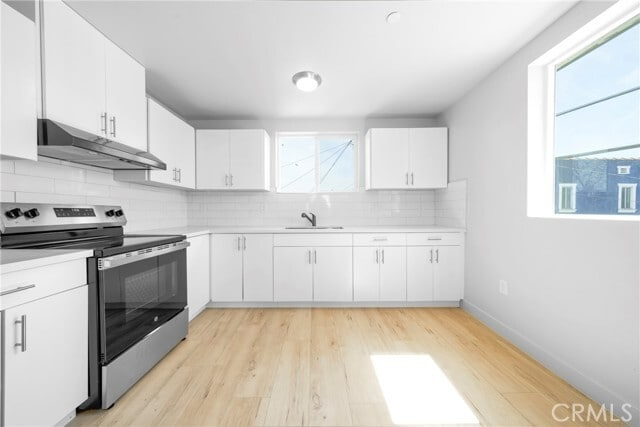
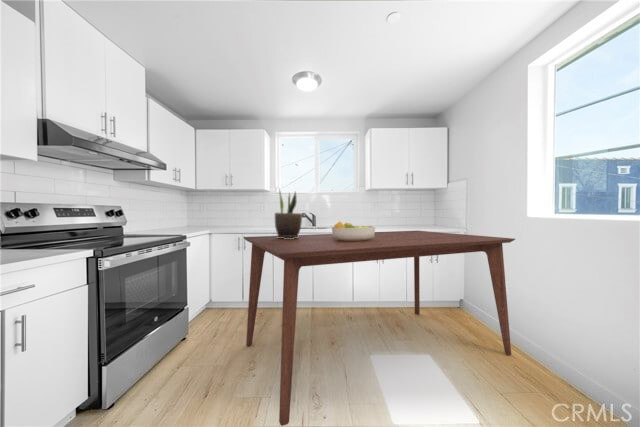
+ dining table (373, 260)
+ potted plant (288, 211)
+ fruit bowl (353, 230)
